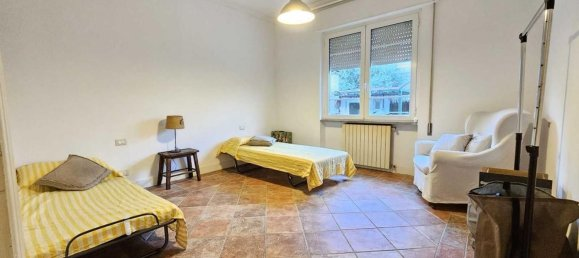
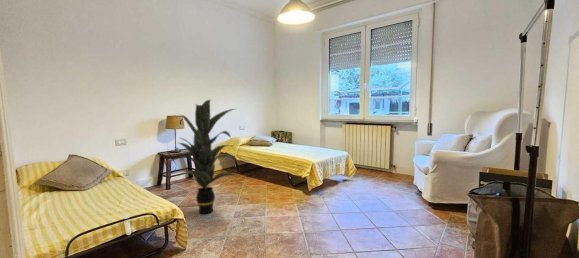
+ indoor plant (208, 155)
